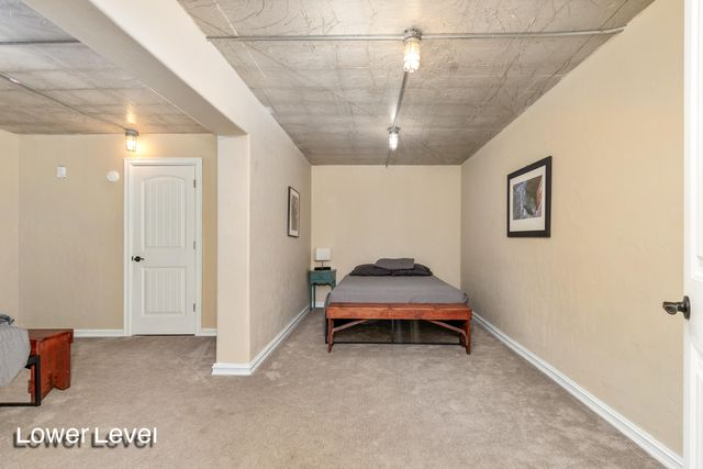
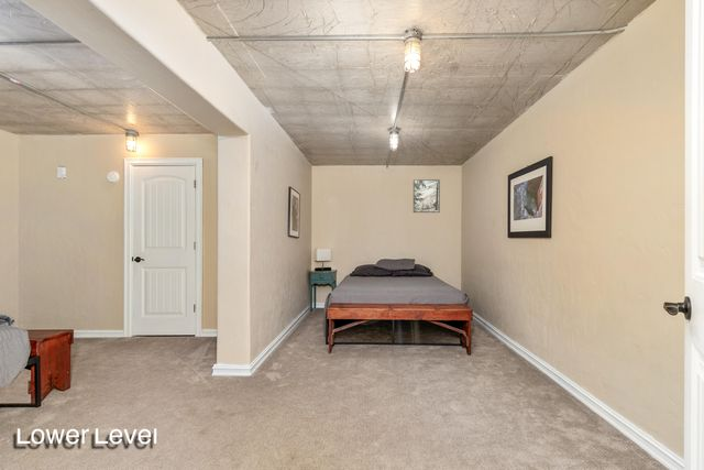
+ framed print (426, 196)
